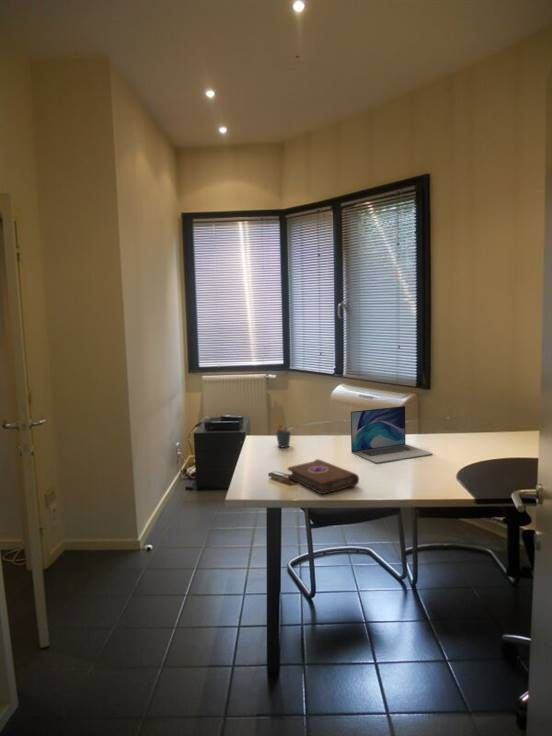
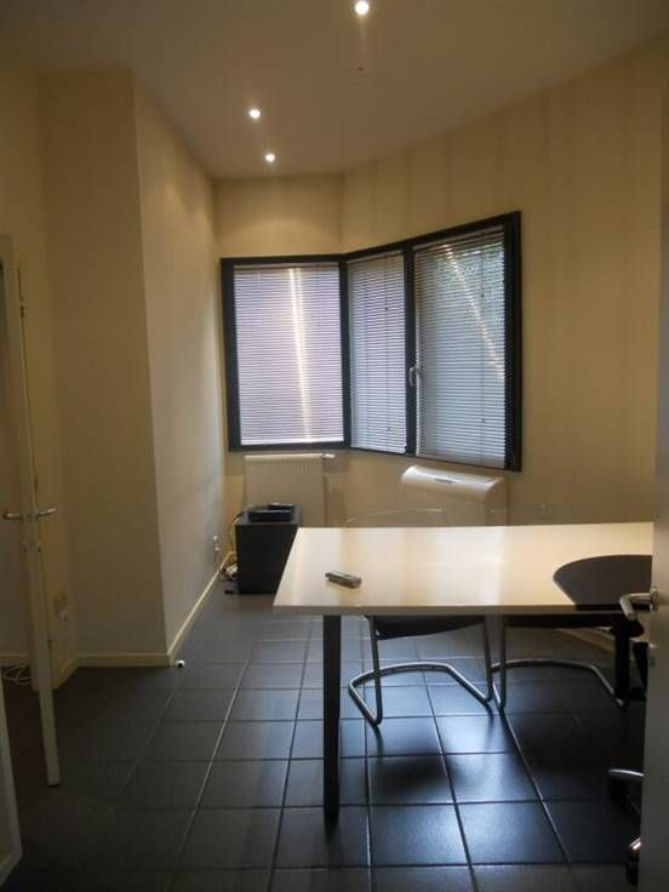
- book (322, 474)
- laptop (391, 432)
- pen holder (283, 434)
